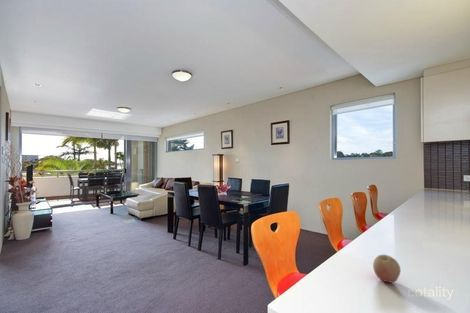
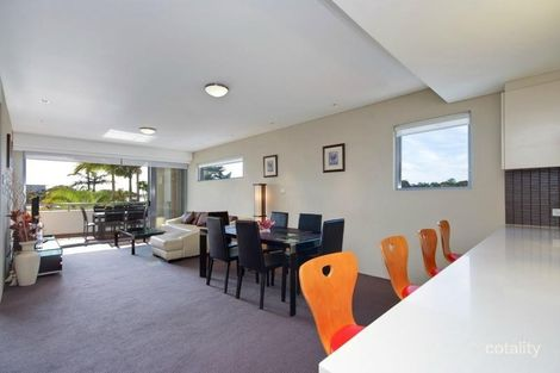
- fruit (386, 268)
